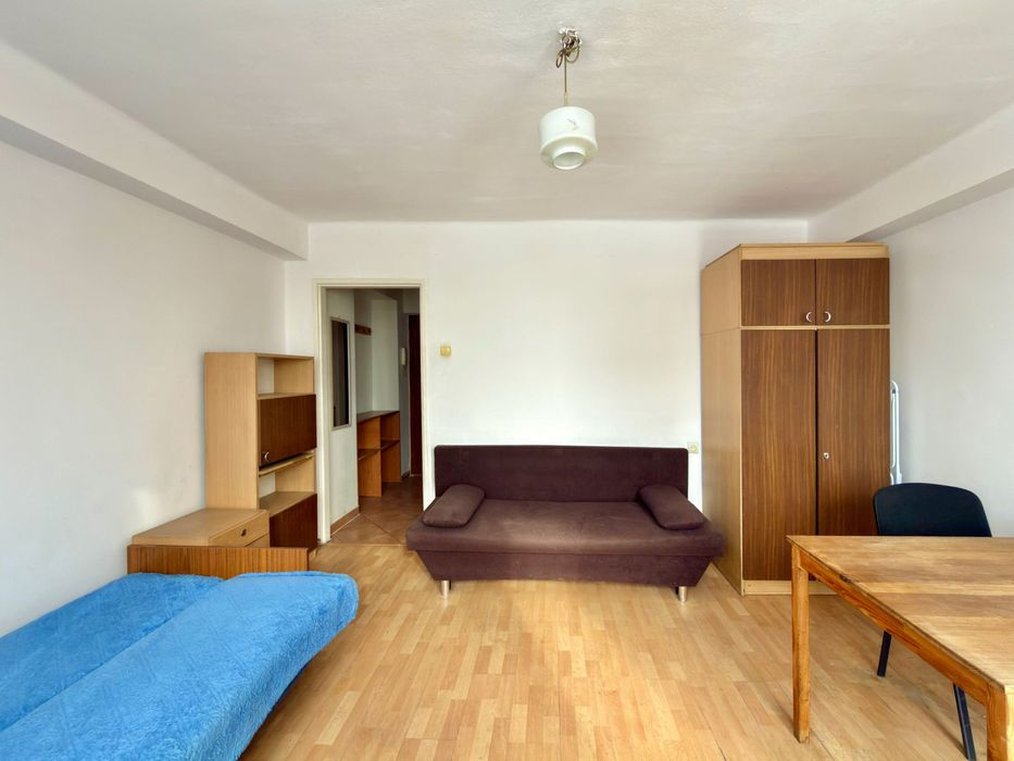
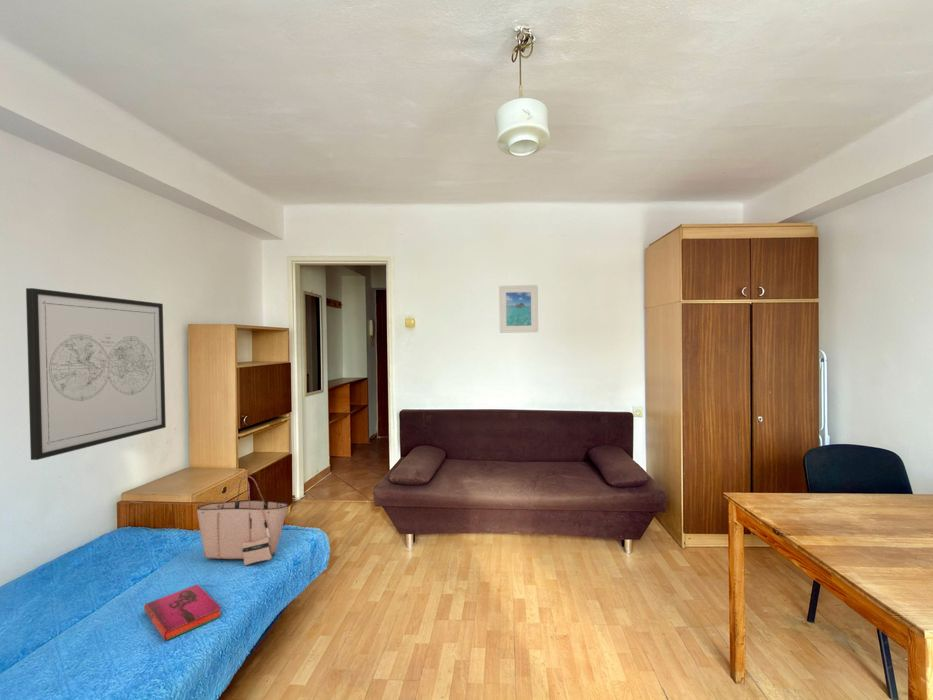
+ hardback book (182, 610)
+ wall art (107, 369)
+ tote bag (241, 516)
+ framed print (518, 309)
